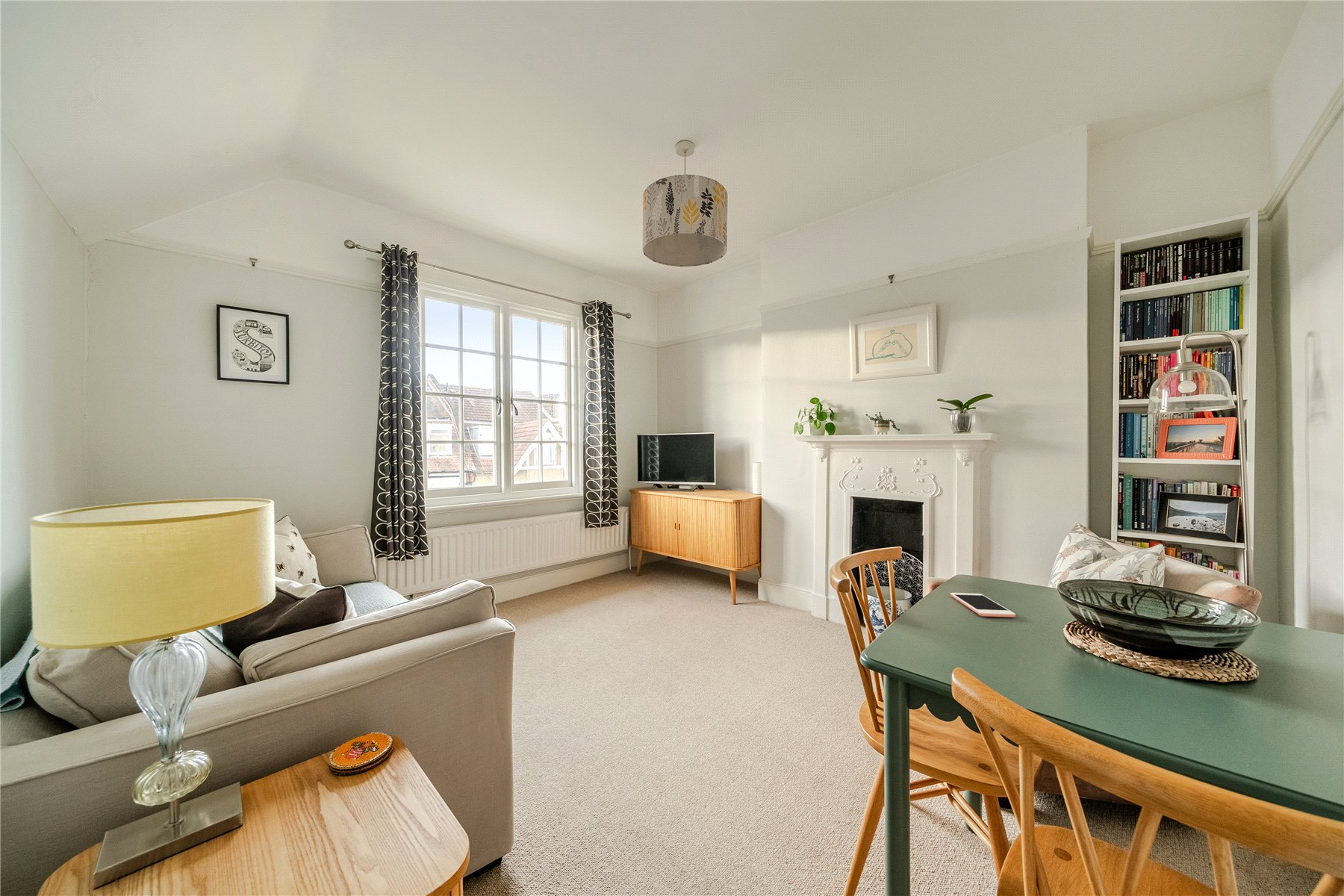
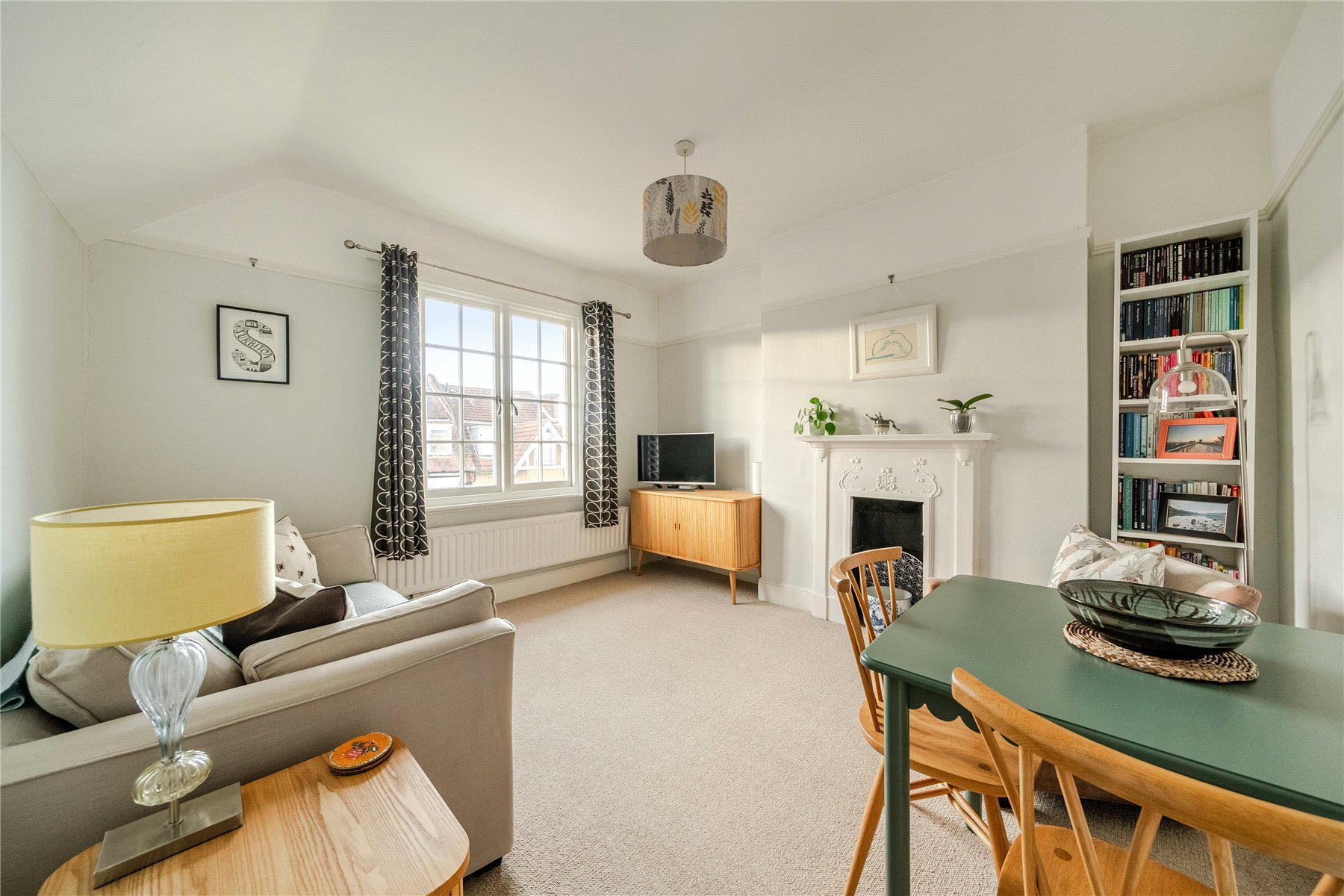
- cell phone (980, 604)
